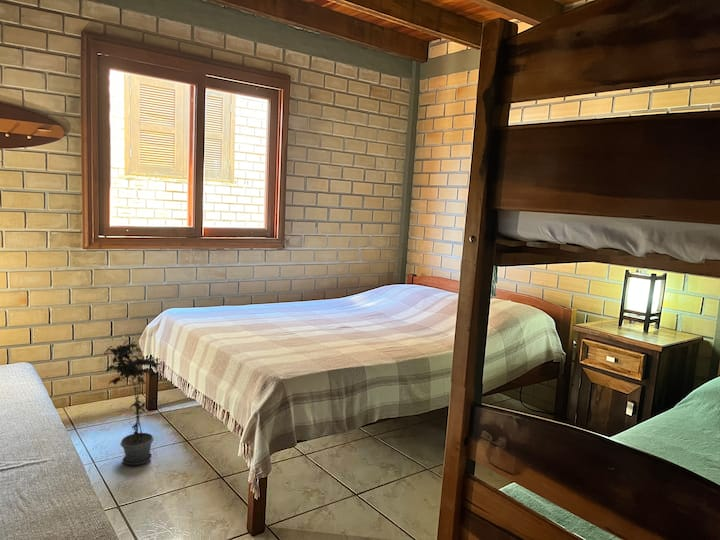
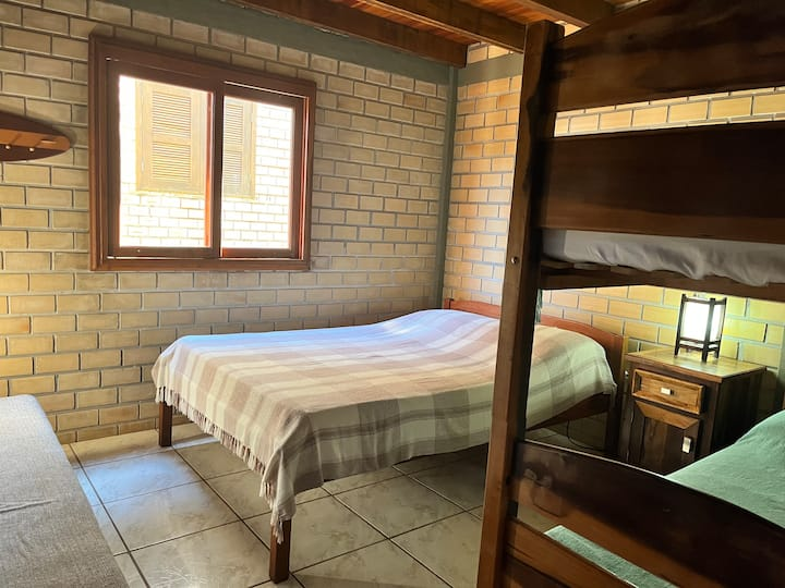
- potted plant (135, 399)
